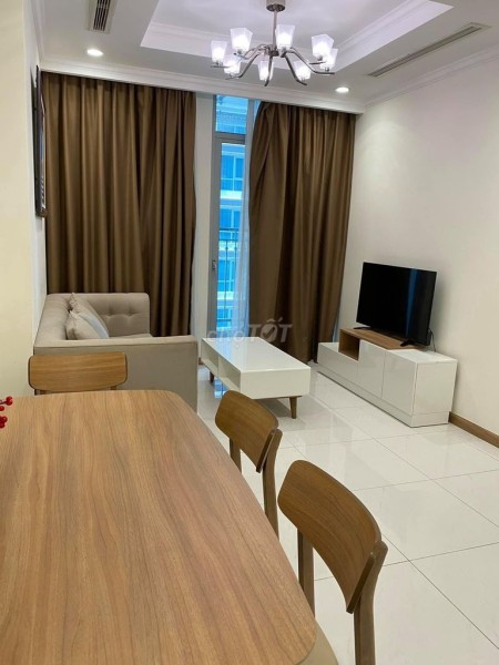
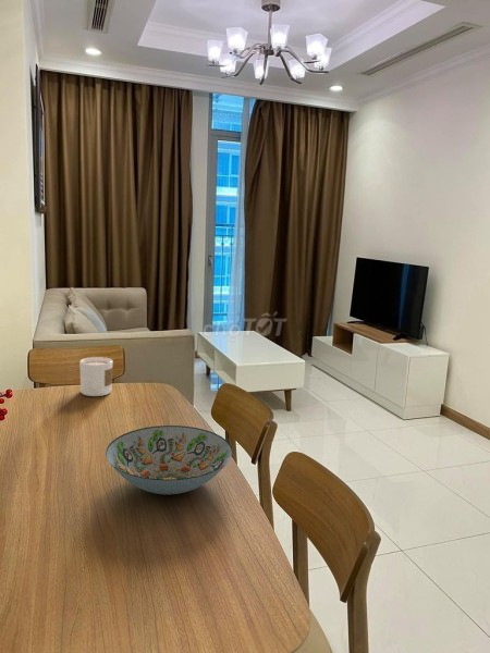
+ decorative bowl (170, 467)
+ candle (96, 373)
